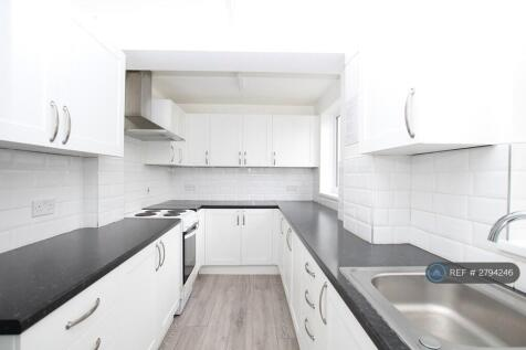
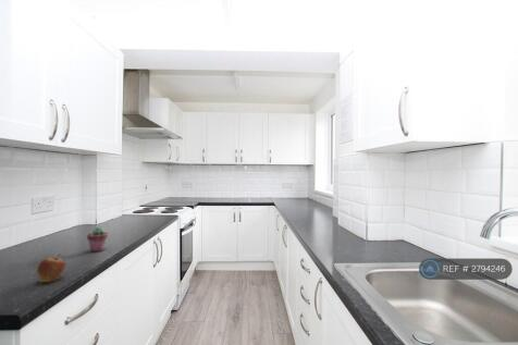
+ apple (51, 267)
+ potted succulent (97, 238)
